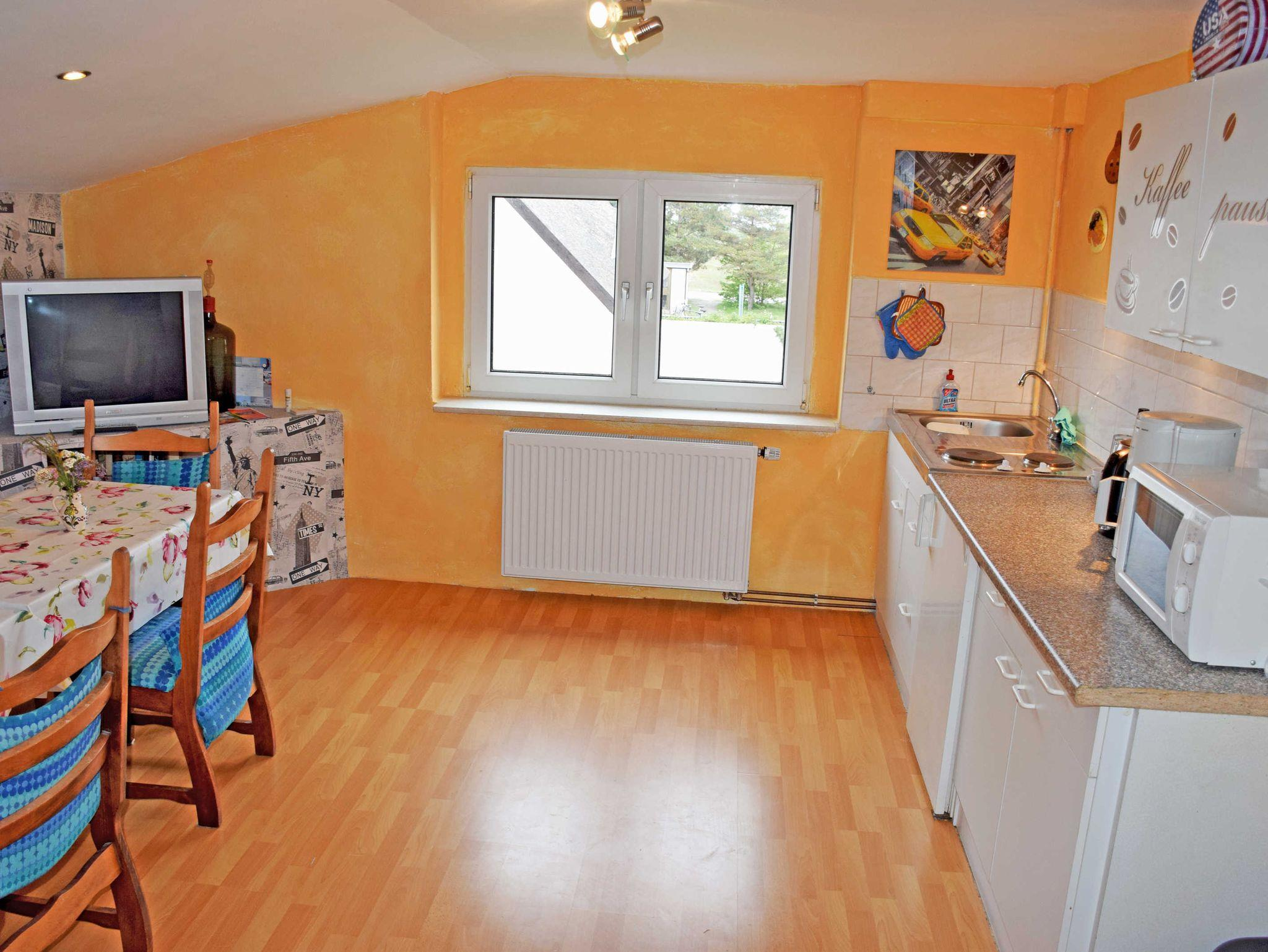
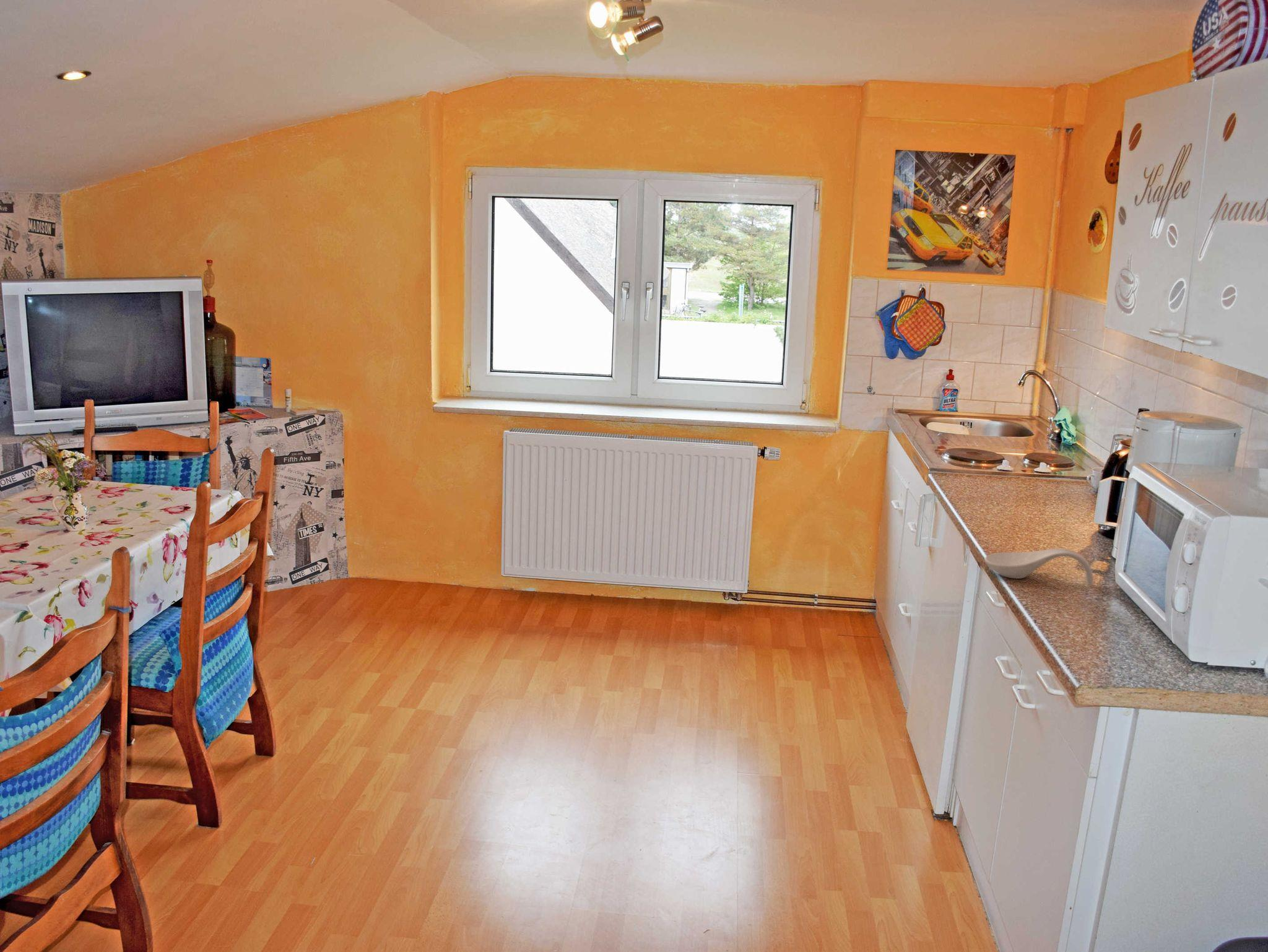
+ spoon rest (1038, 563)
